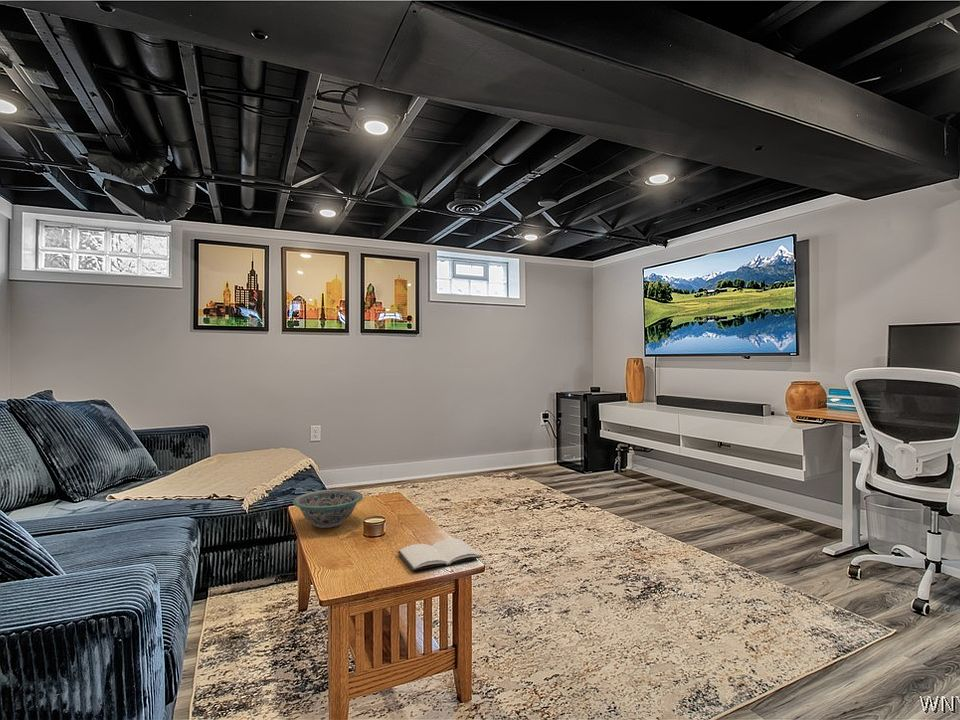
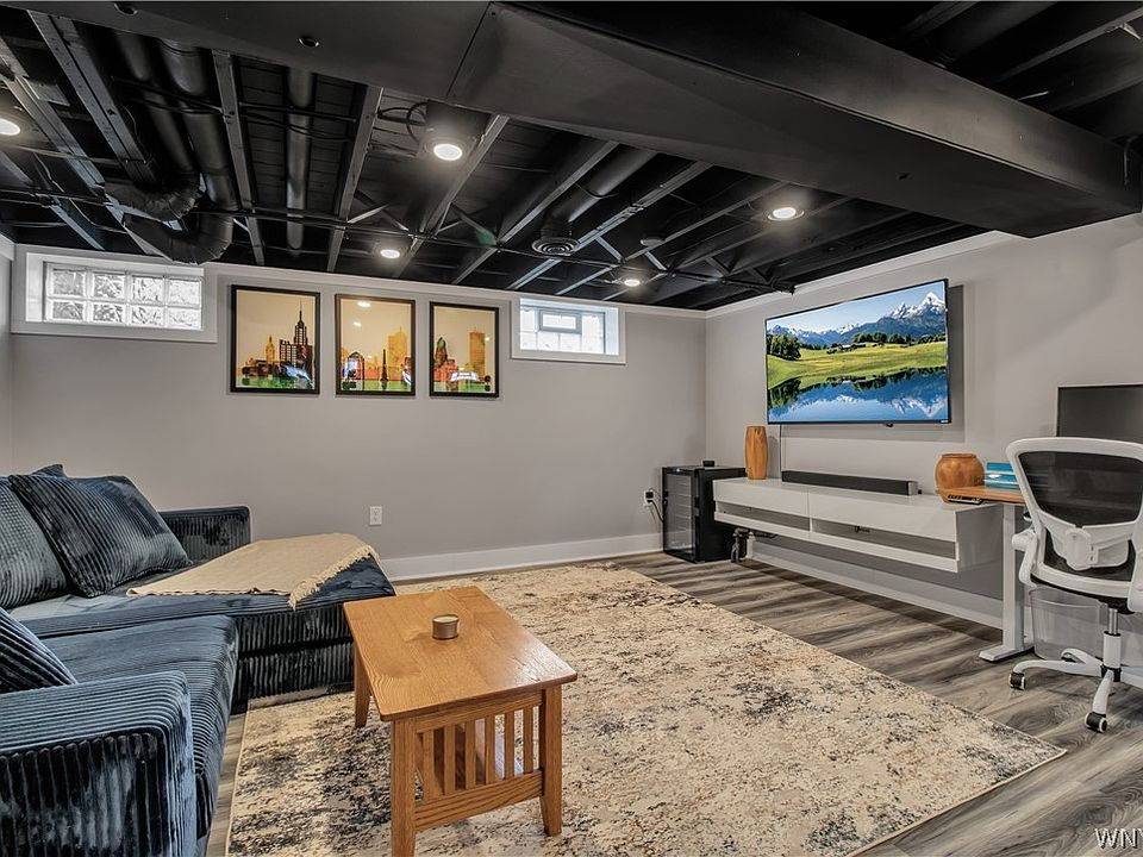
- decorative bowl (328, 510)
- book (439, 553)
